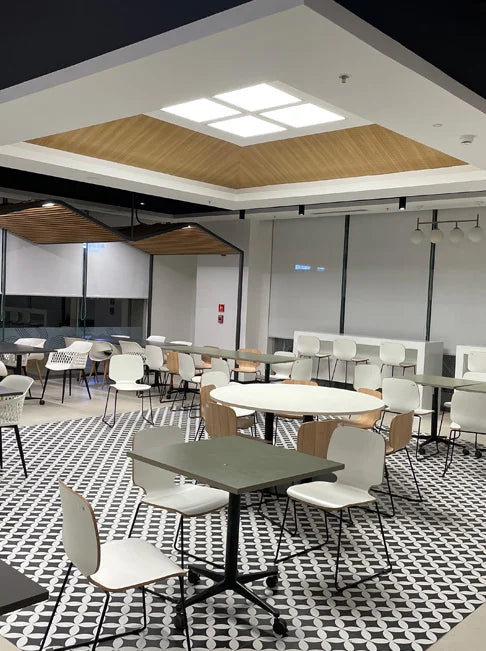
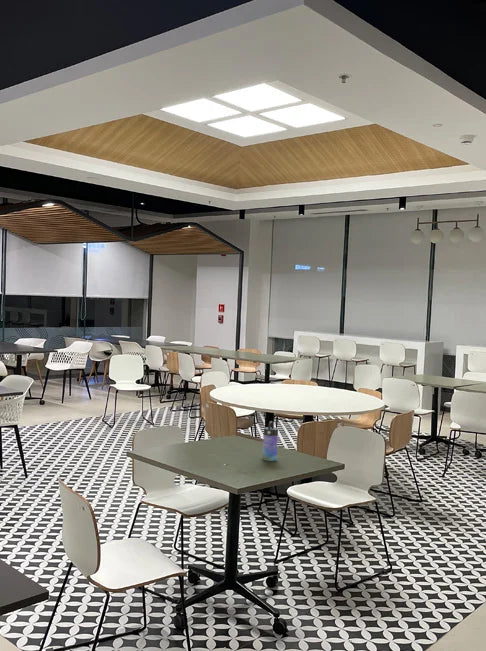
+ water bottle (270, 440)
